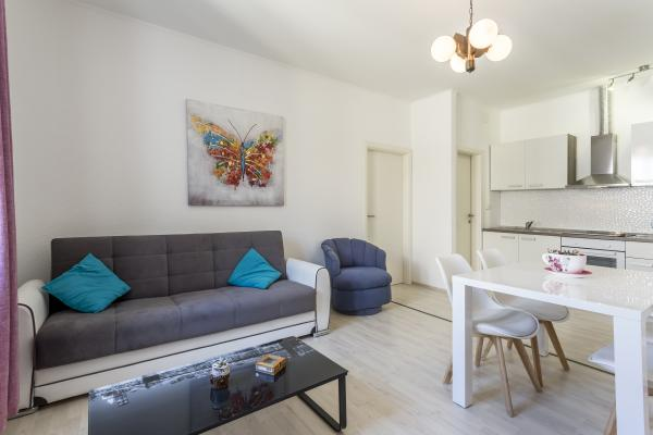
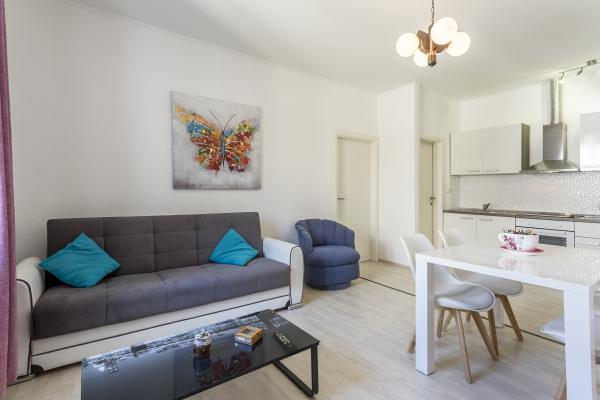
+ remote control (284, 341)
